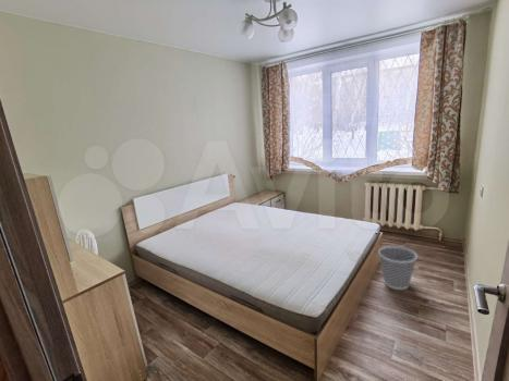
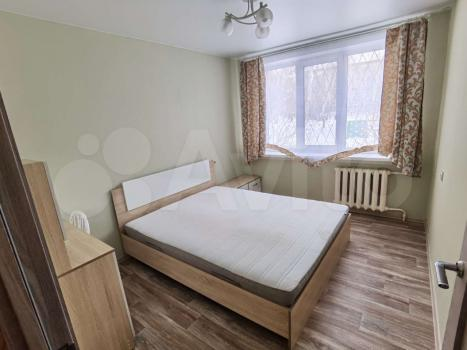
- wastebasket (397, 268)
